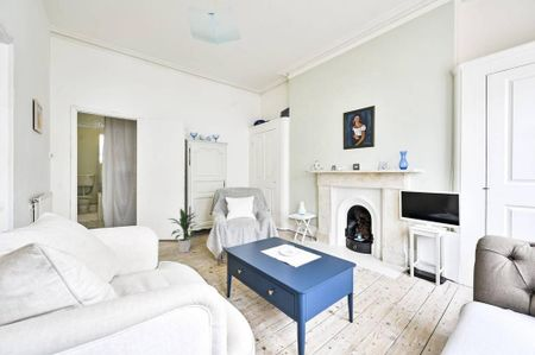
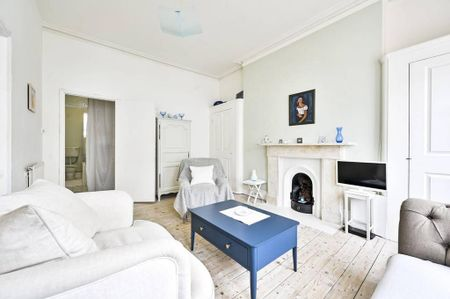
- indoor plant (185, 229)
